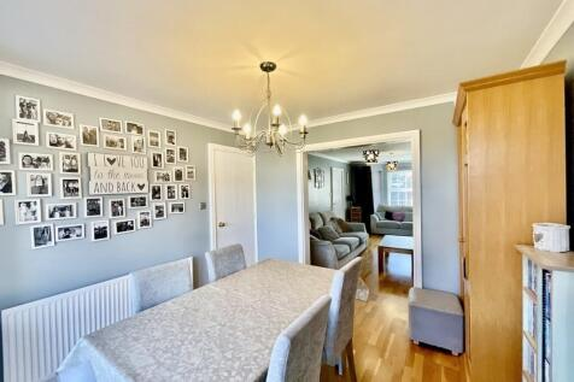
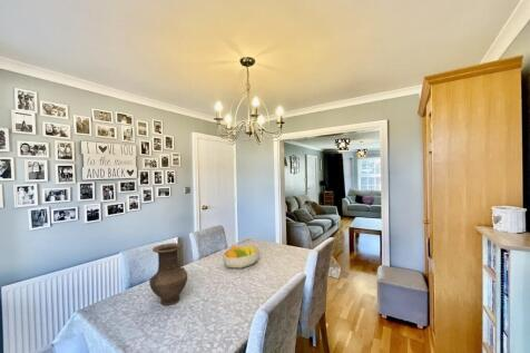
+ vase (168, 273)
+ fruit bowl (242, 254)
